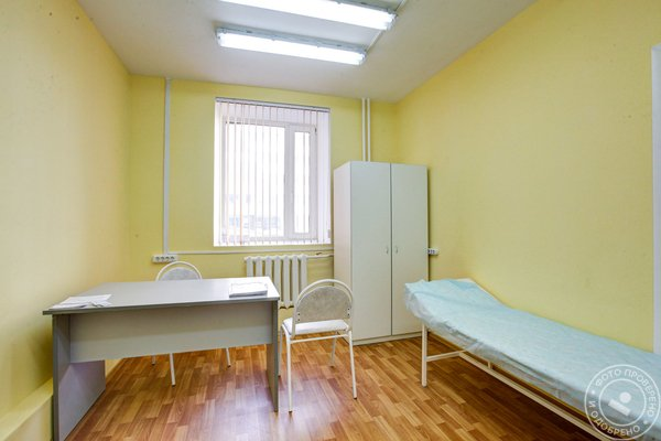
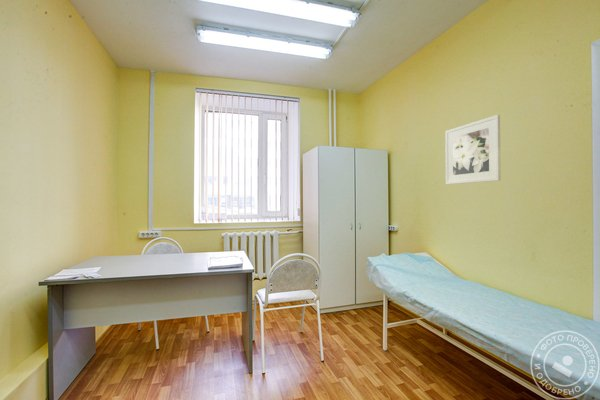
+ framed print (470, 153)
